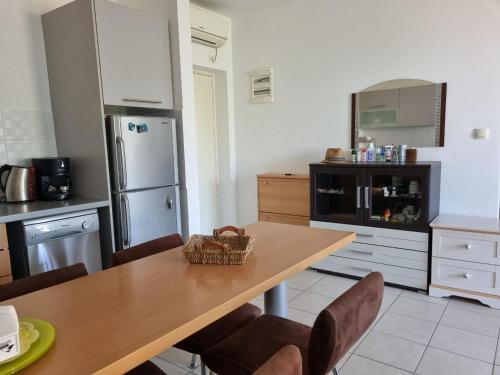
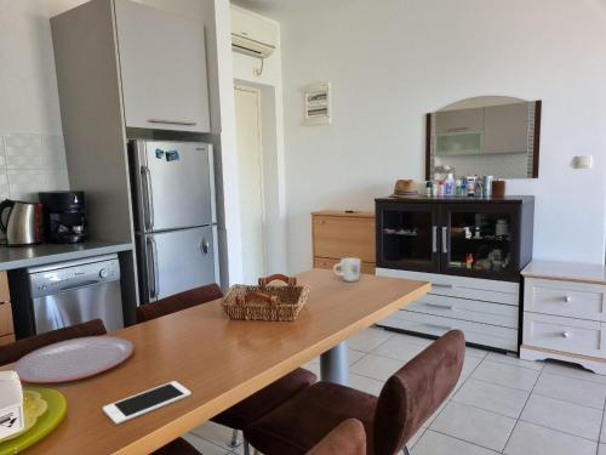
+ mug (347, 269)
+ plate (76, 359)
+ cell phone (148, 400)
